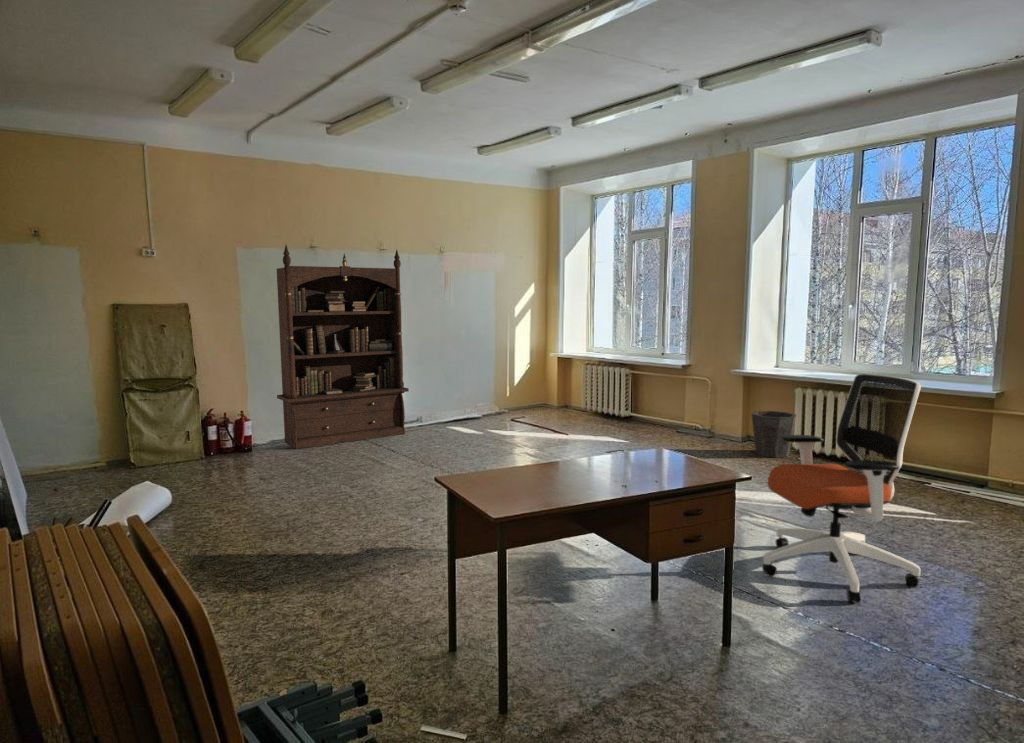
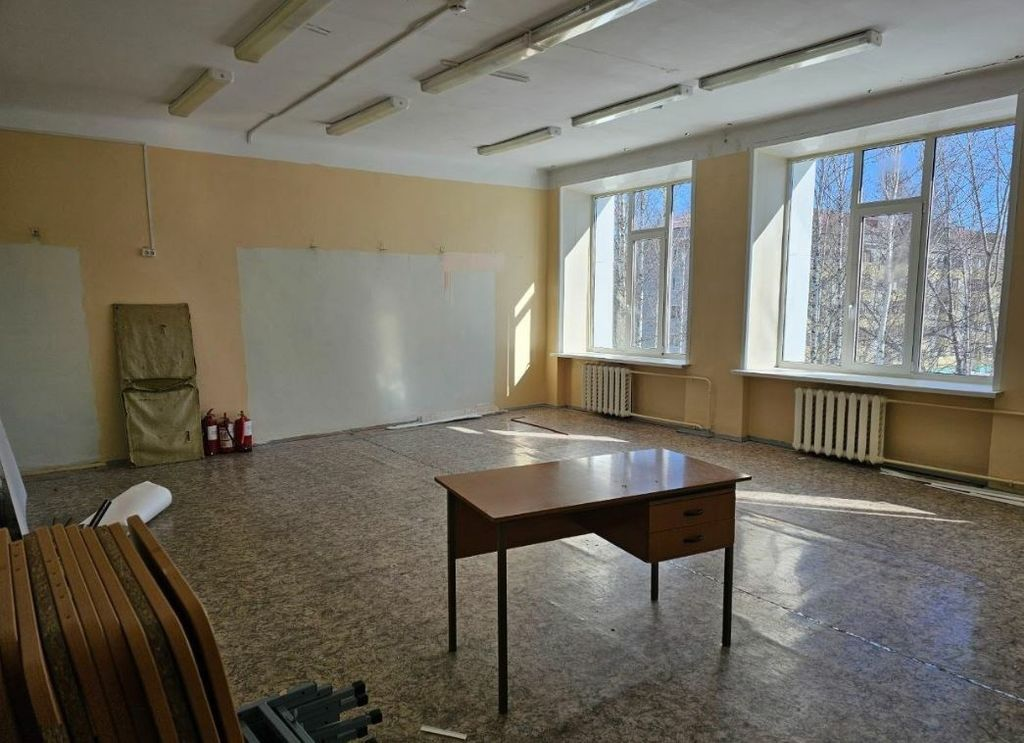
- office chair (832, 476)
- bookcase (342, 344)
- waste bin (773, 434)
